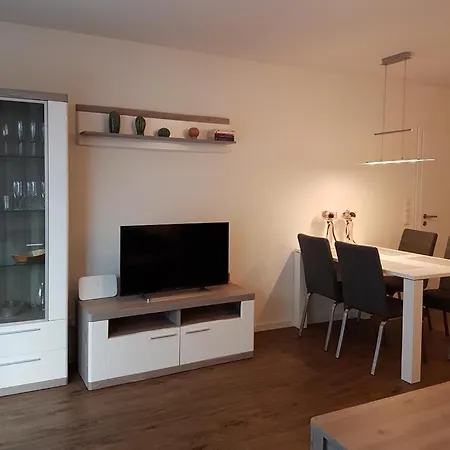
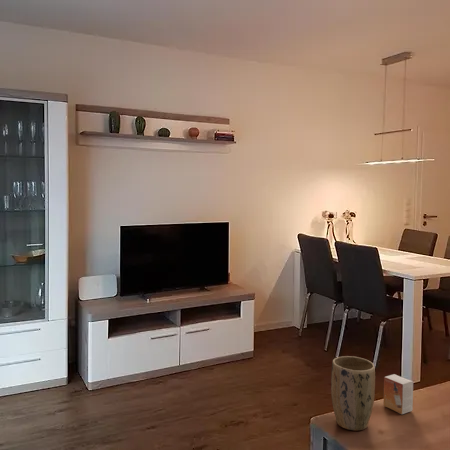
+ plant pot (352, 393)
+ small box (398, 393)
